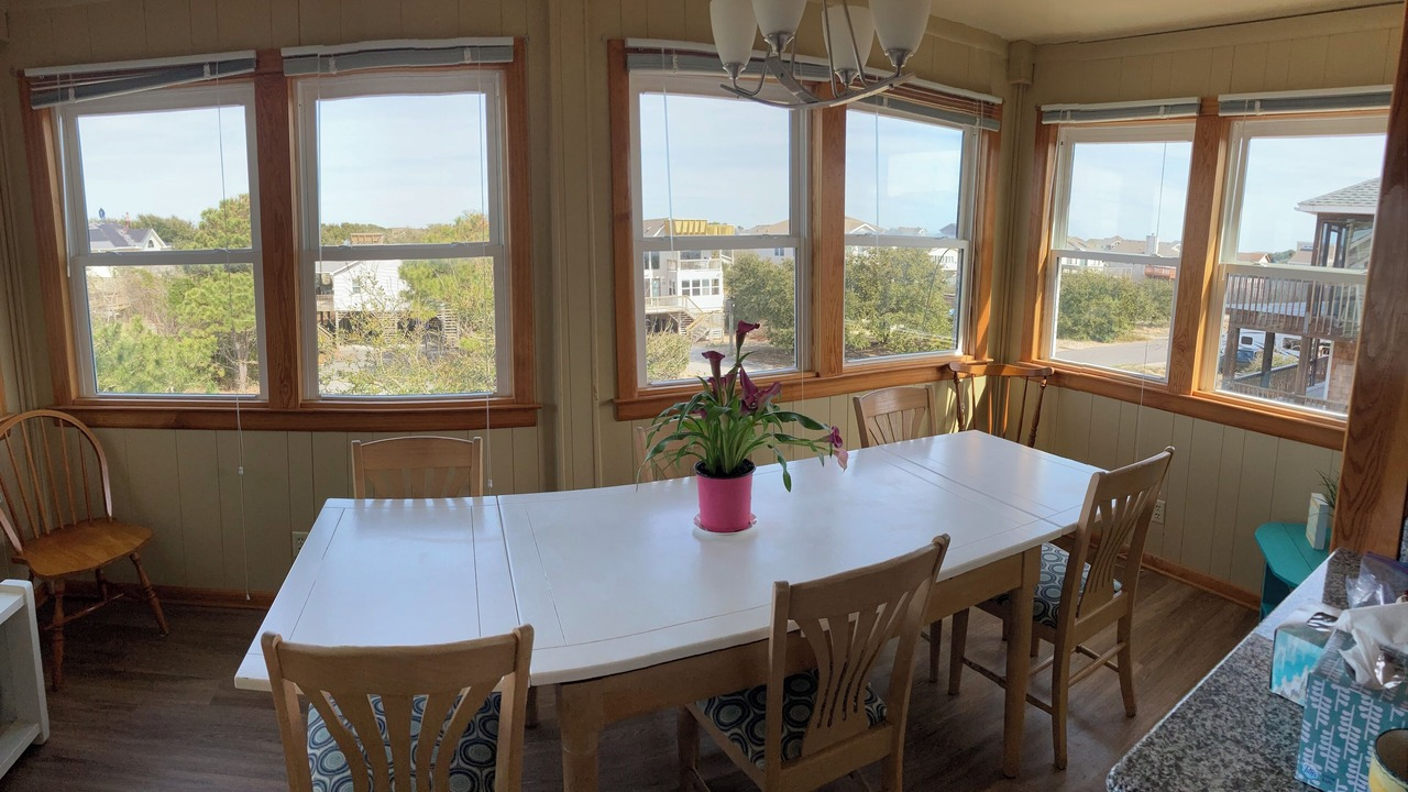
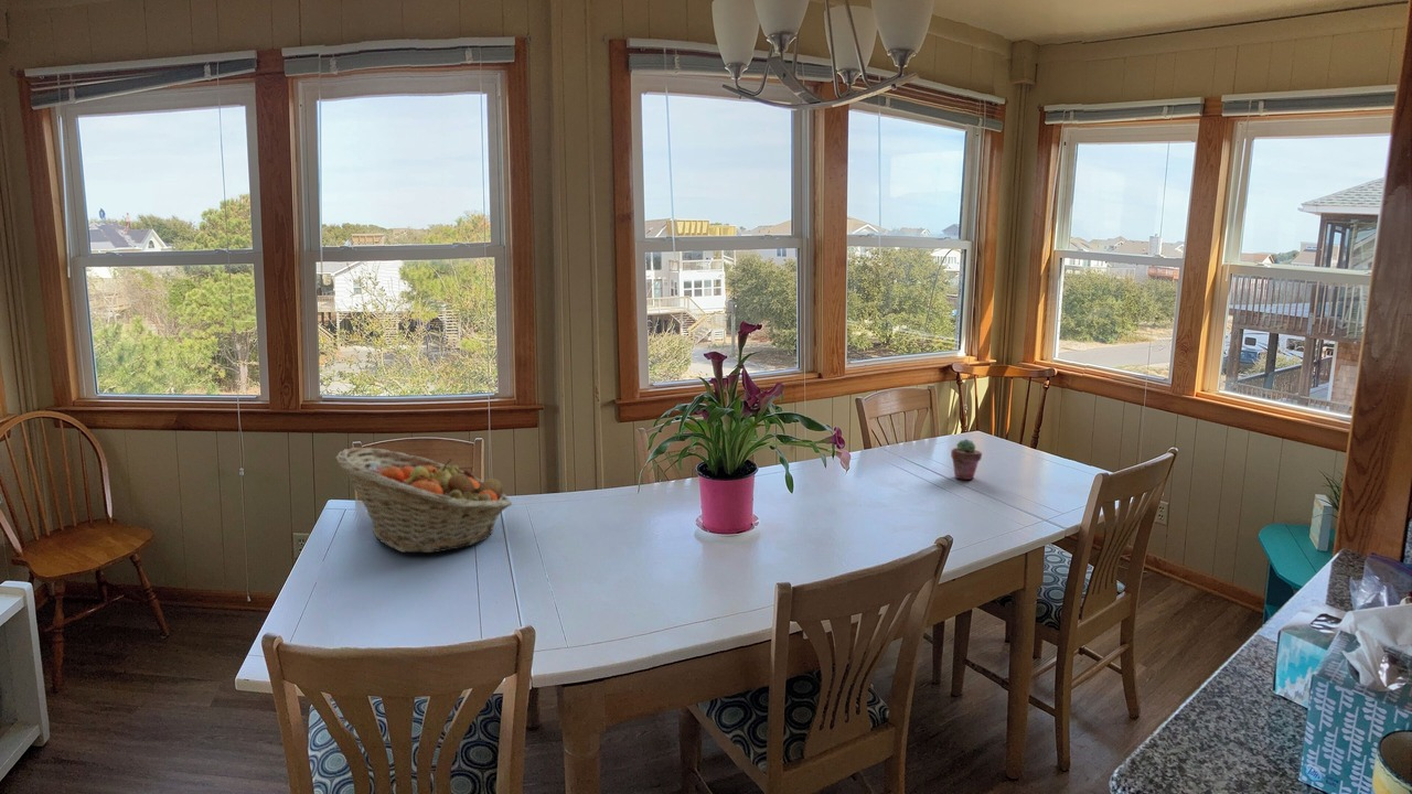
+ potted succulent (965, 458)
+ fruit basket (425, 492)
